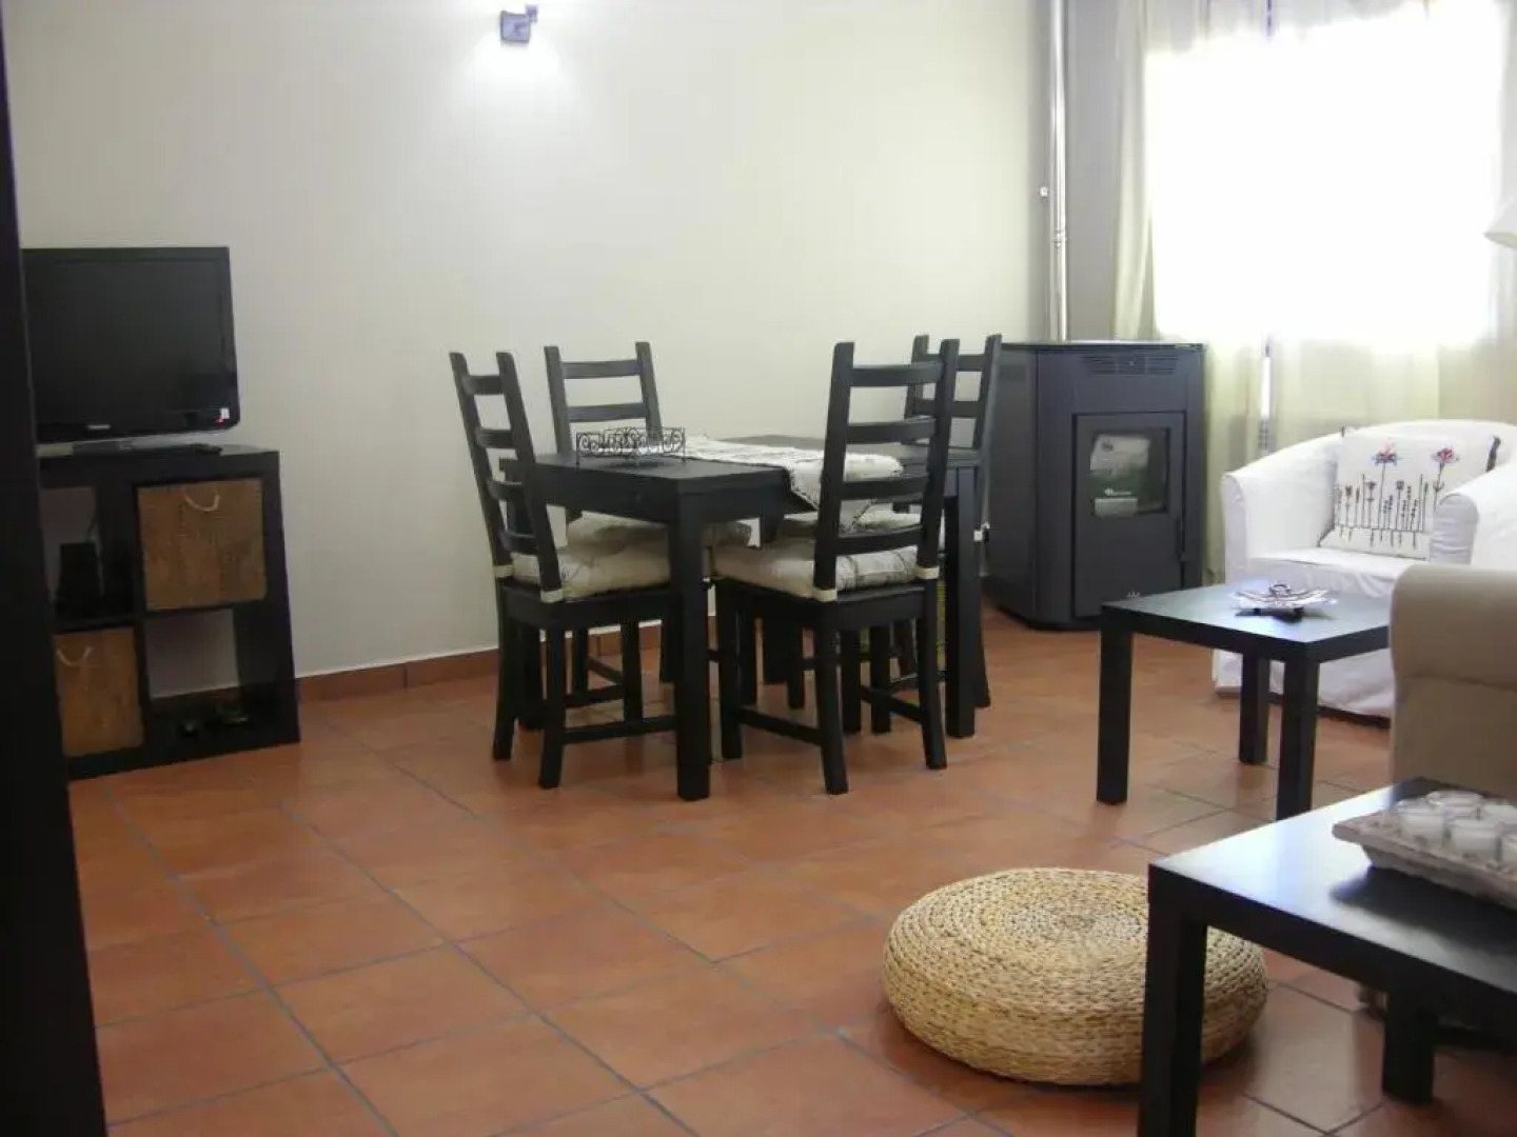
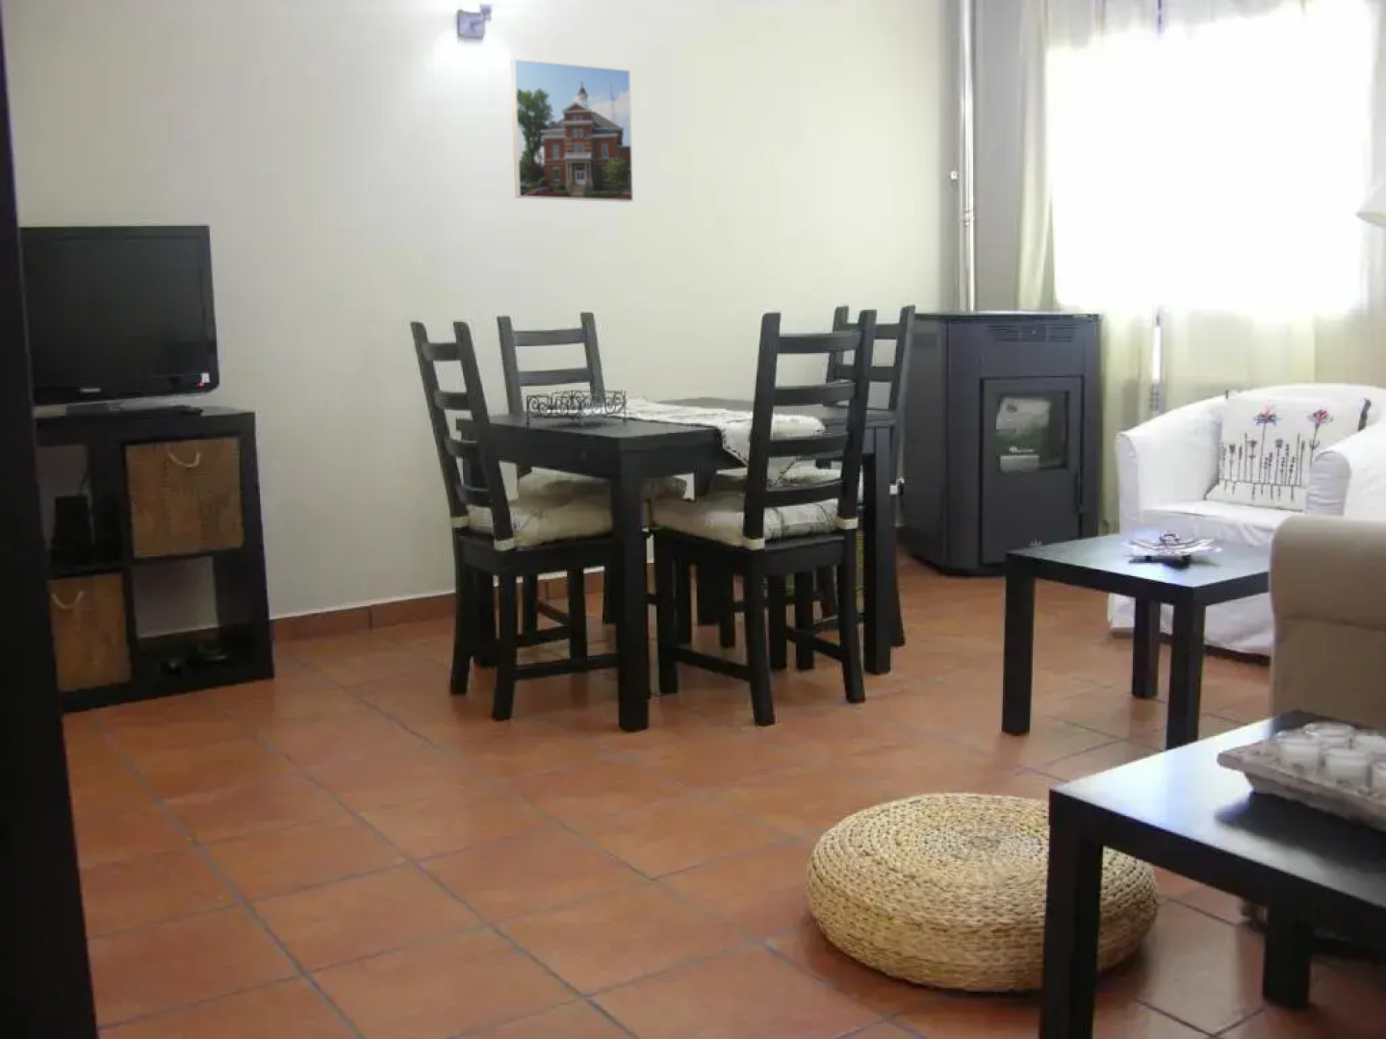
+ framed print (573, 133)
